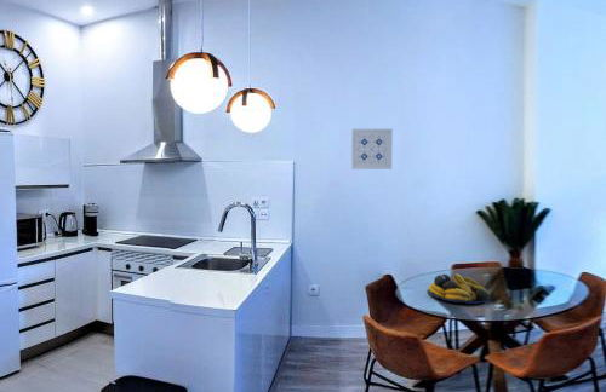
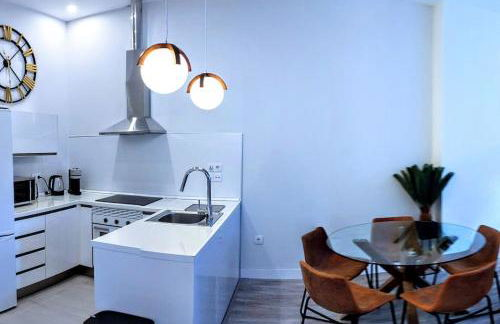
- wall art (371, 149)
- fruit bowl (457, 284)
